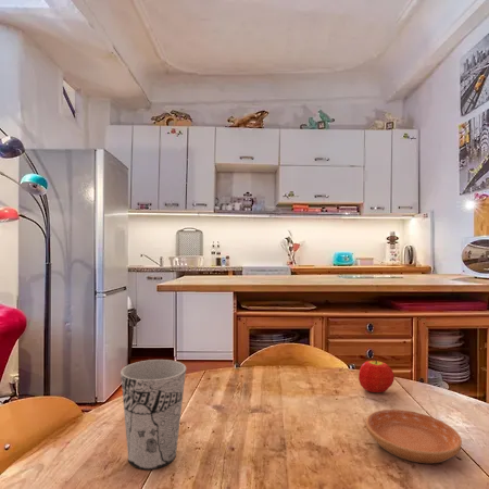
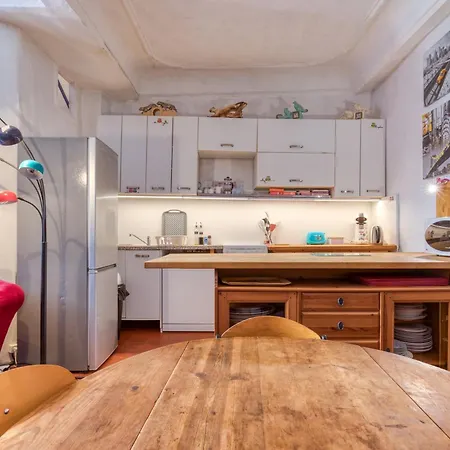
- fruit (375, 374)
- saucer (411, 436)
- cup (153, 412)
